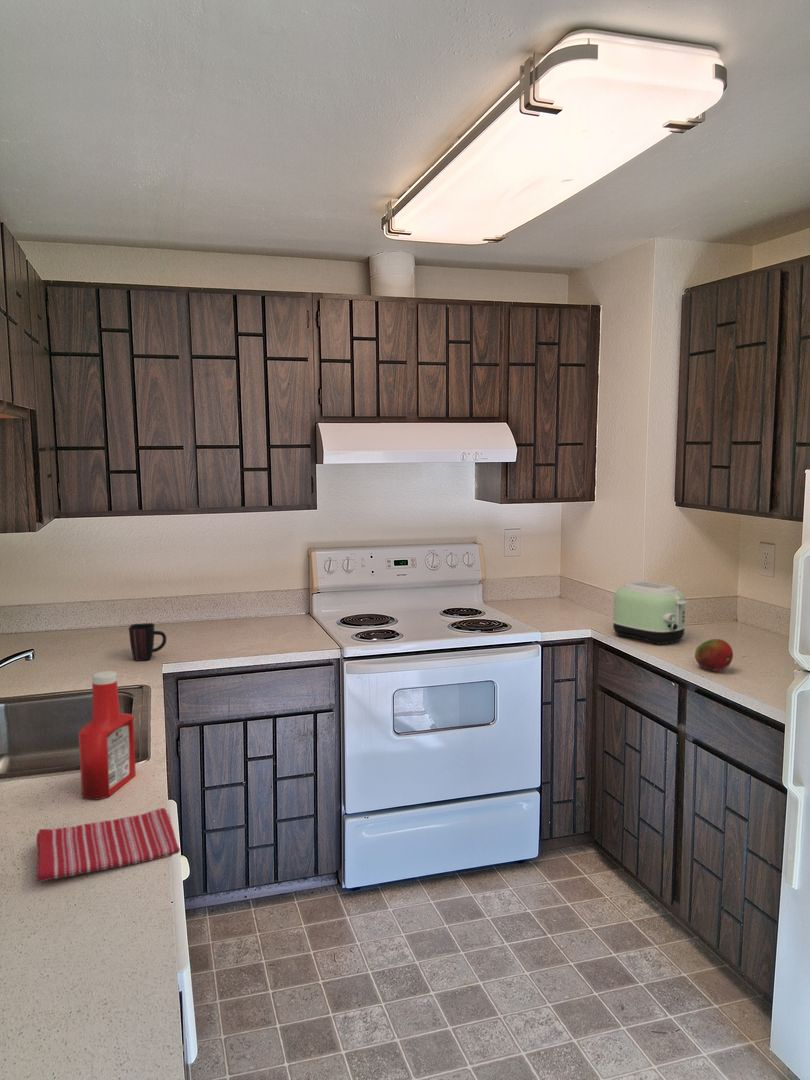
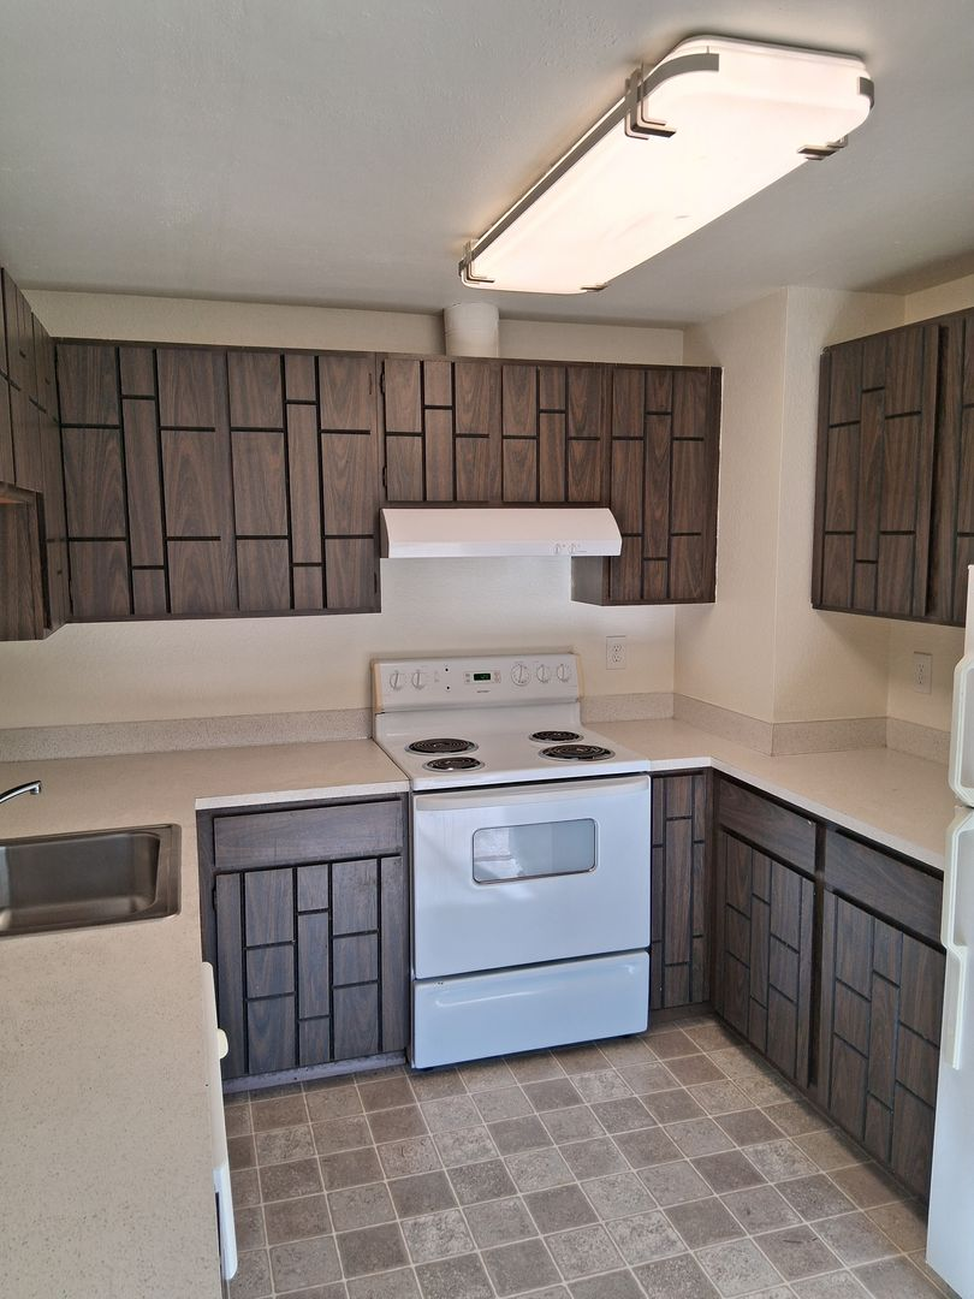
- dish towel (107, 842)
- toaster (651, 611)
- fruit (713, 654)
- mug (146, 641)
- soap bottle (106, 729)
